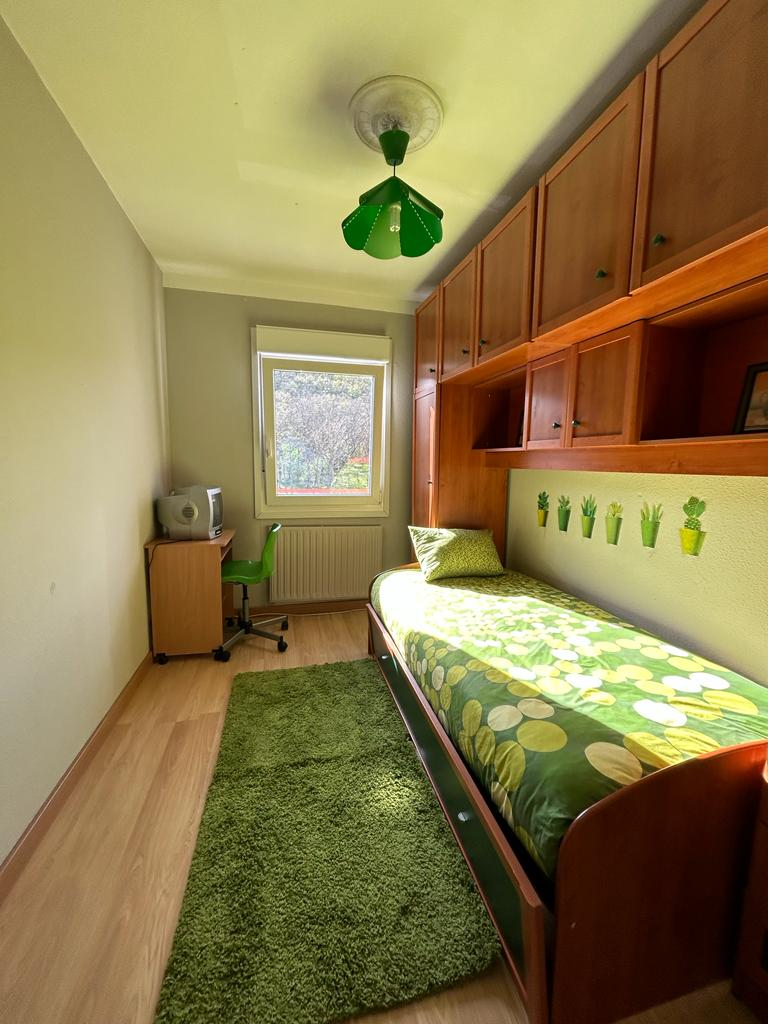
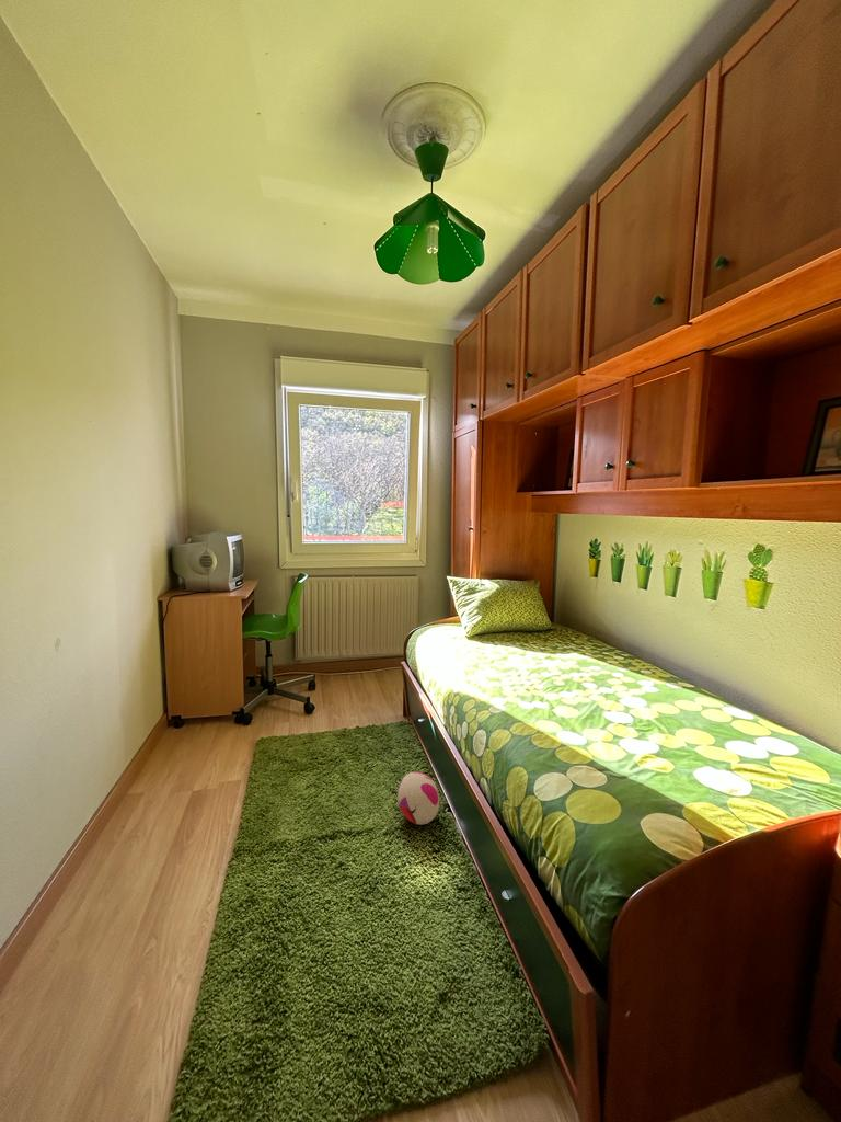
+ plush toy (418, 797)
